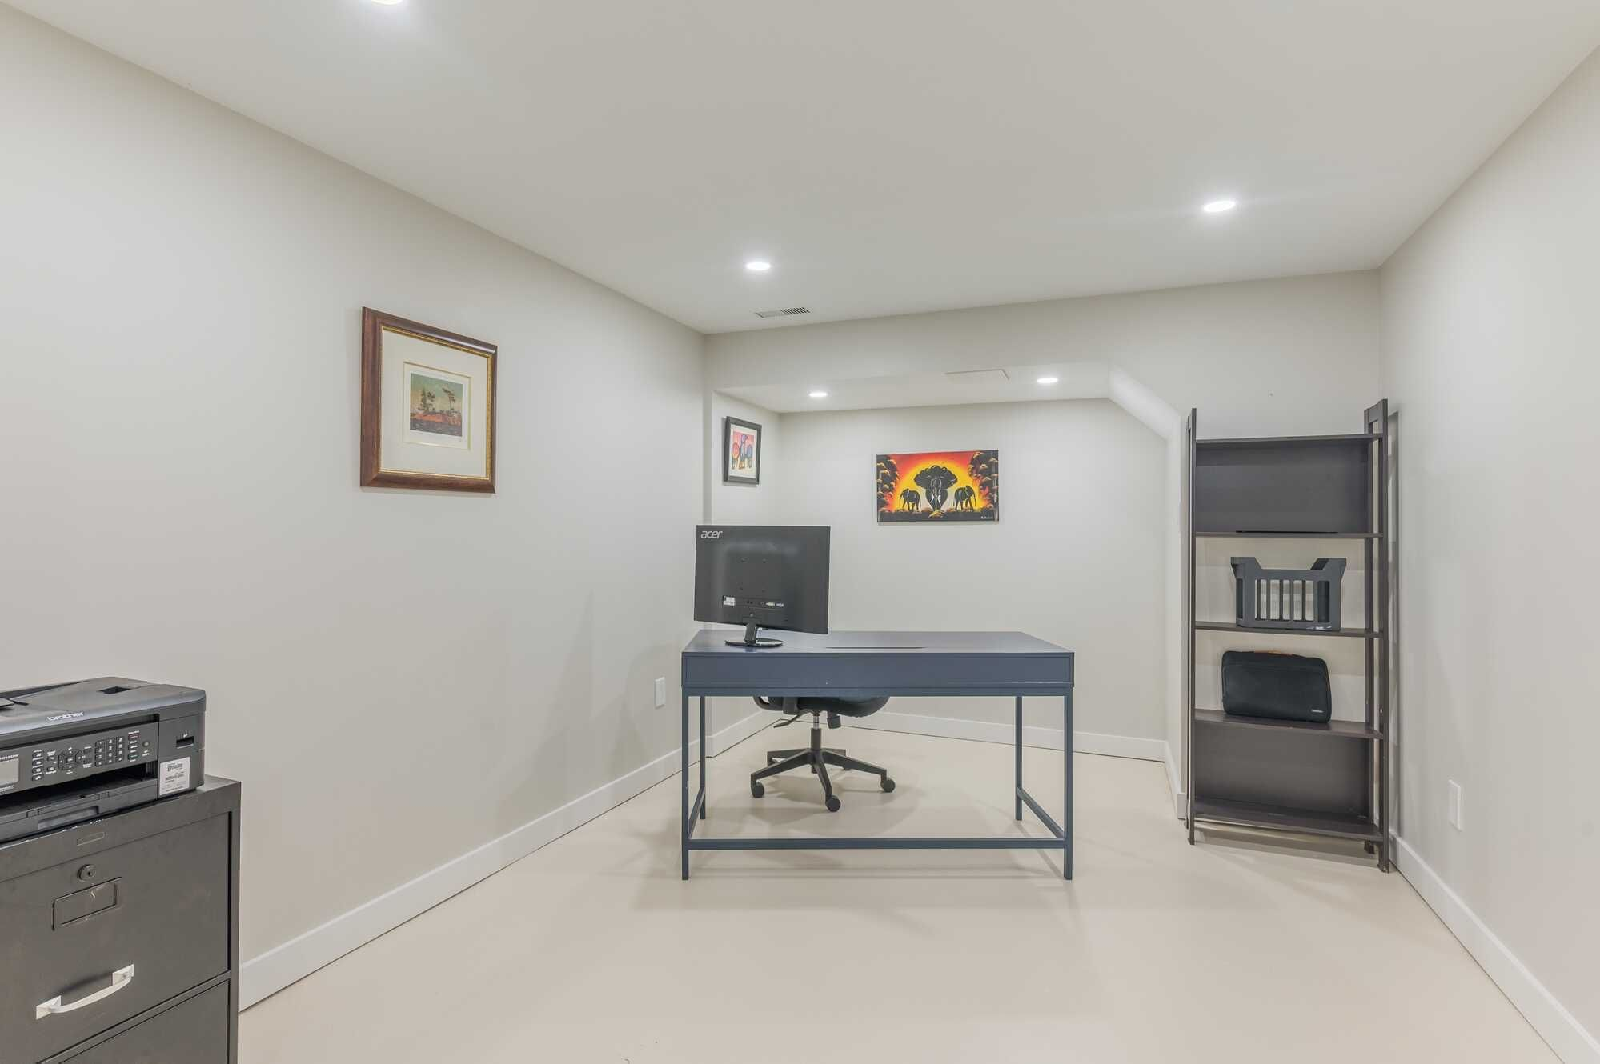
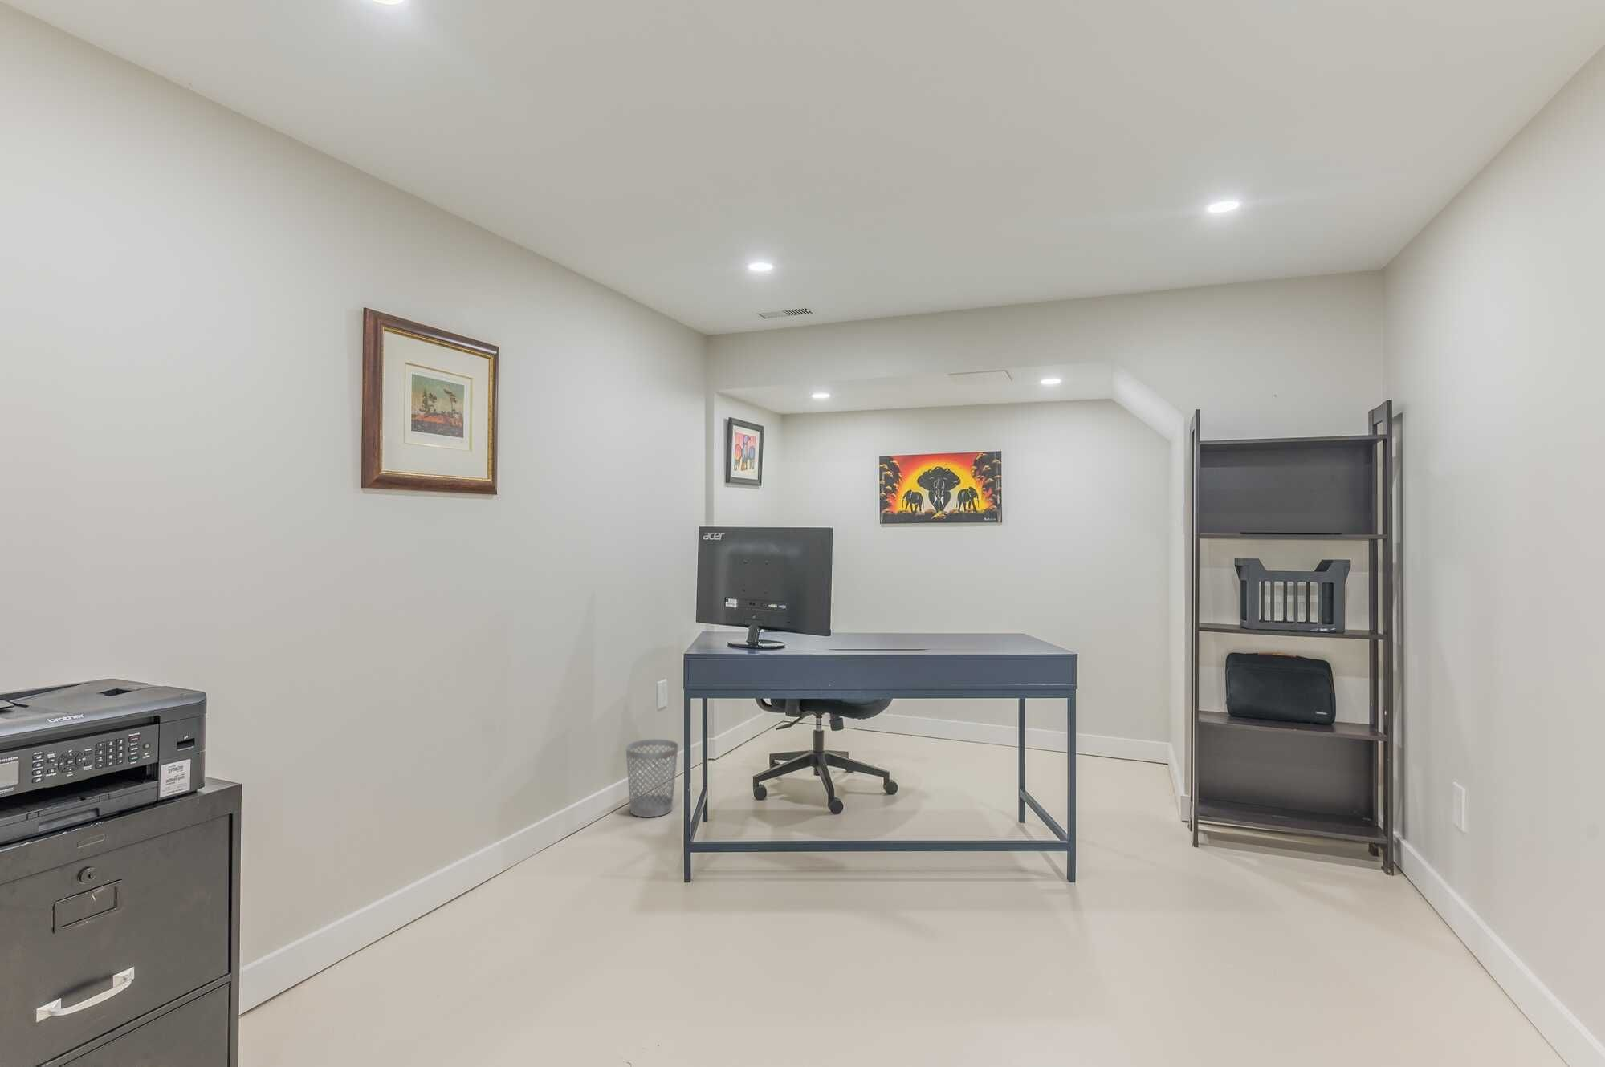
+ wastebasket (651, 778)
